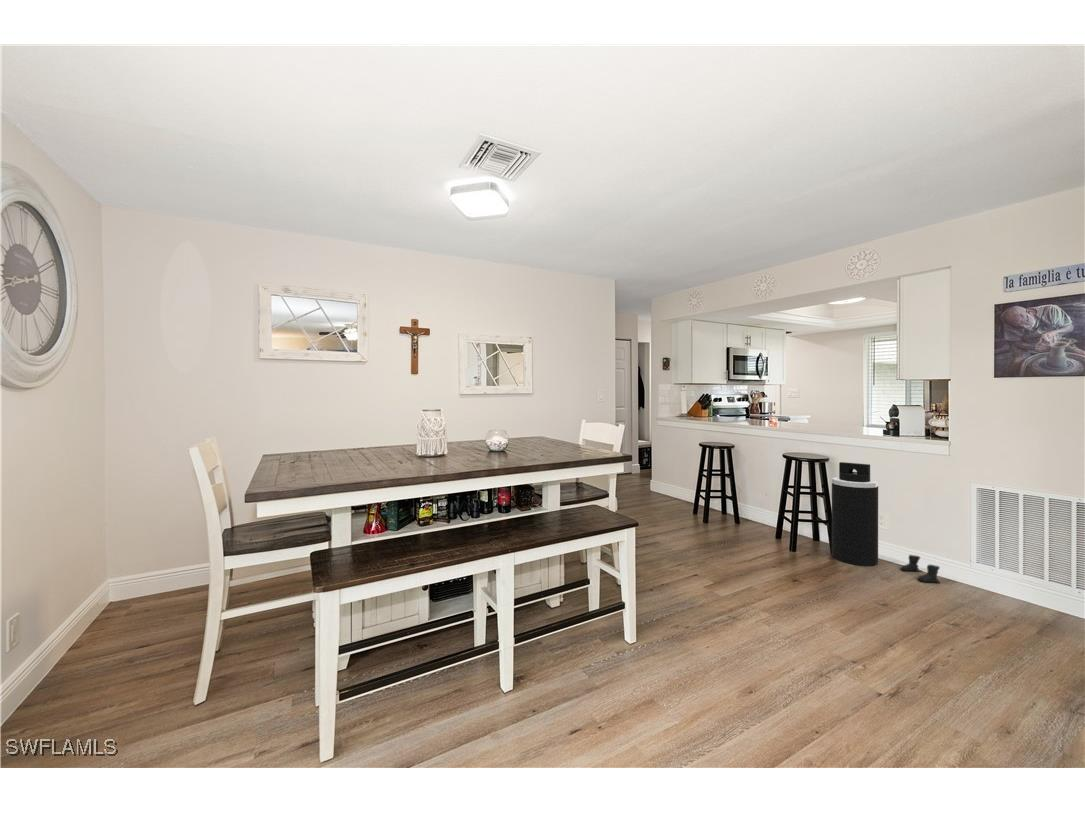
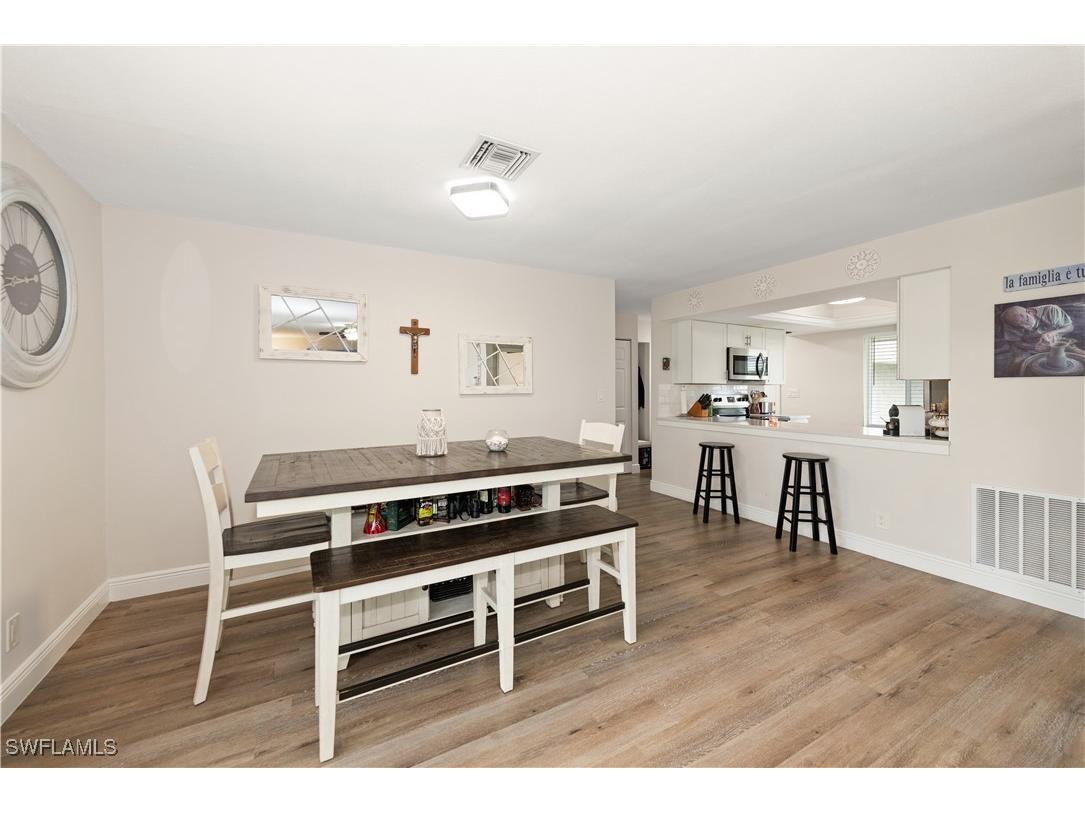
- trash can (854, 511)
- boots (917, 567)
